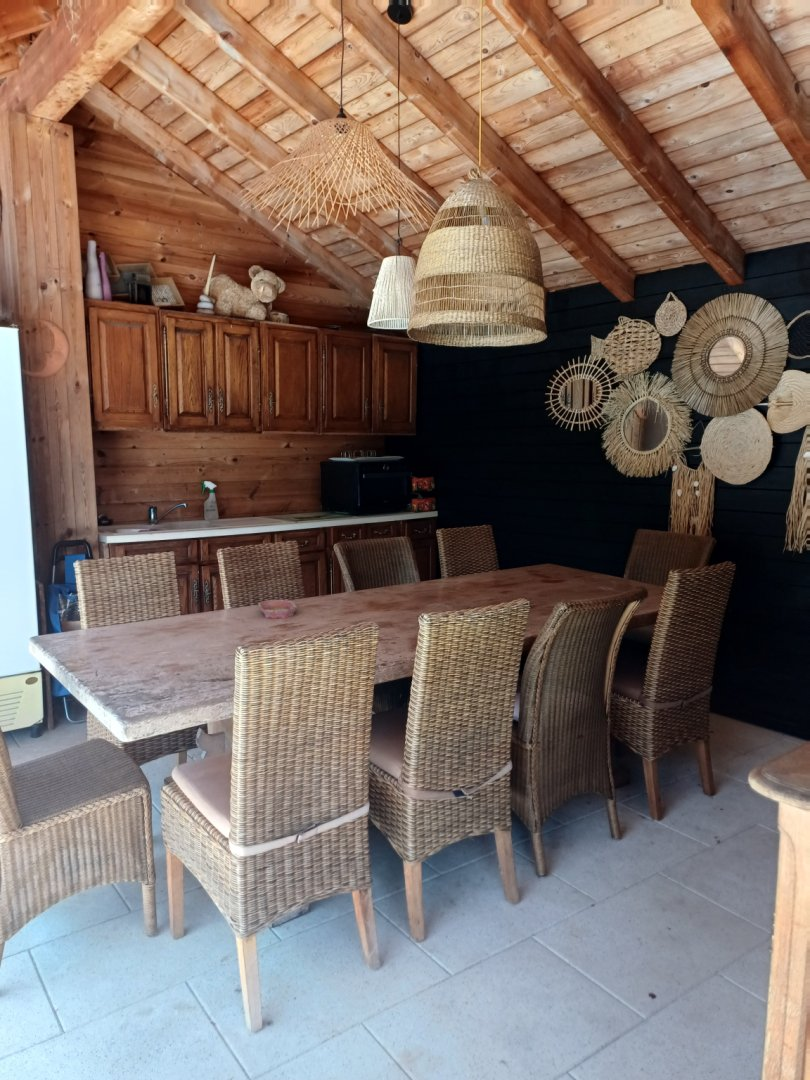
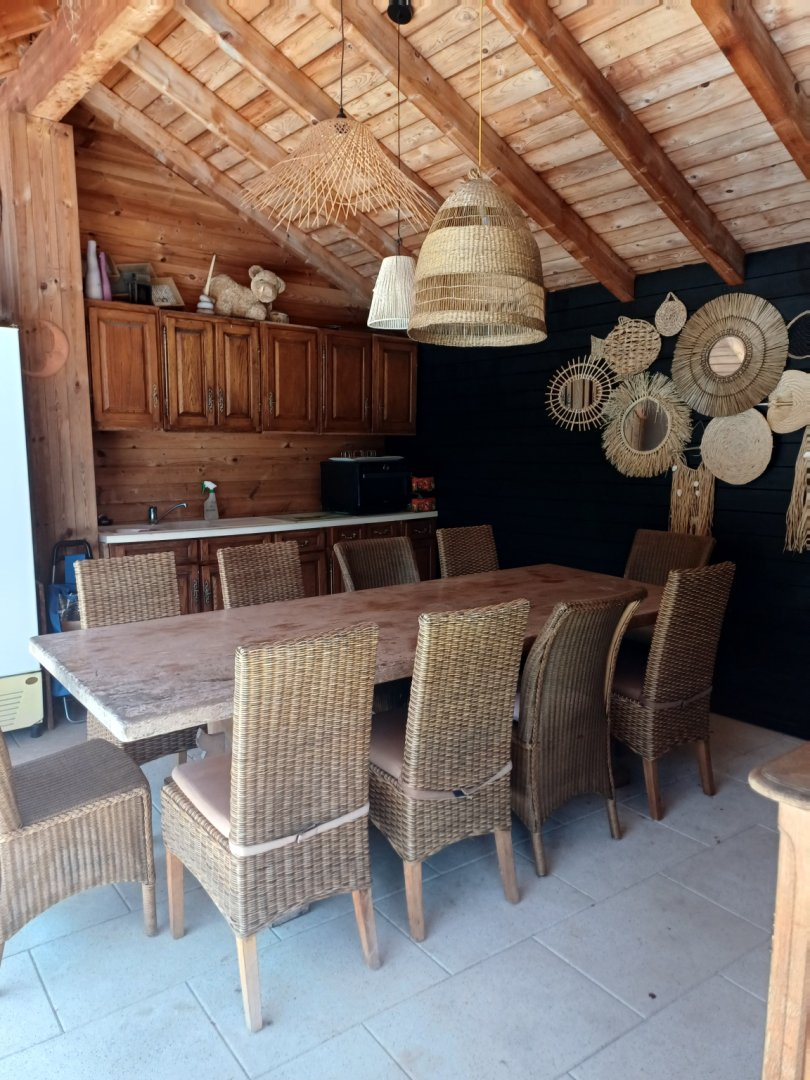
- bowl (277, 608)
